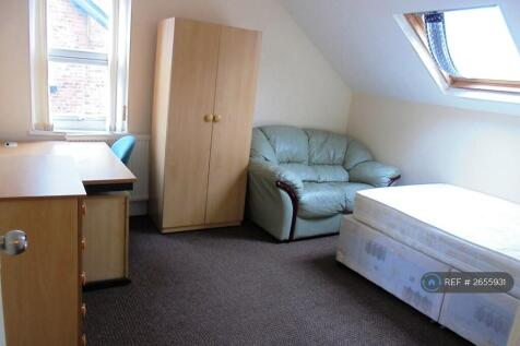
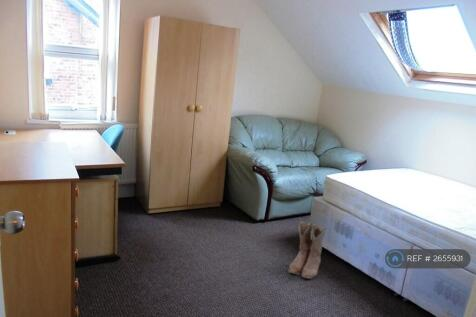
+ boots (307, 247)
